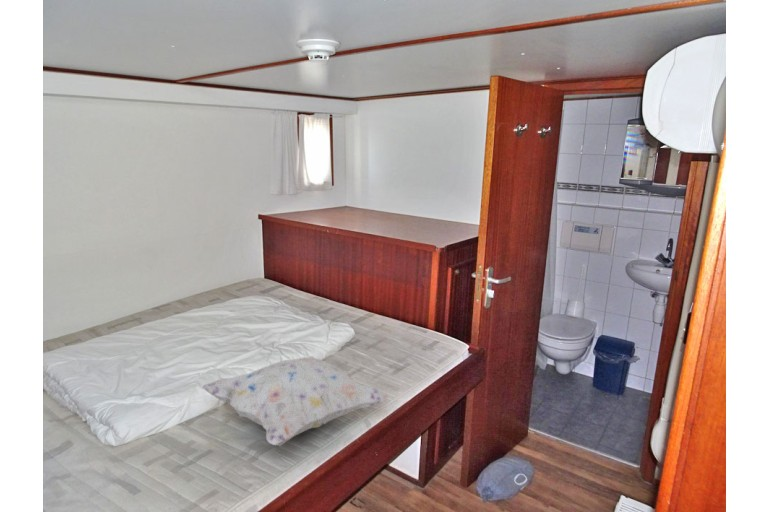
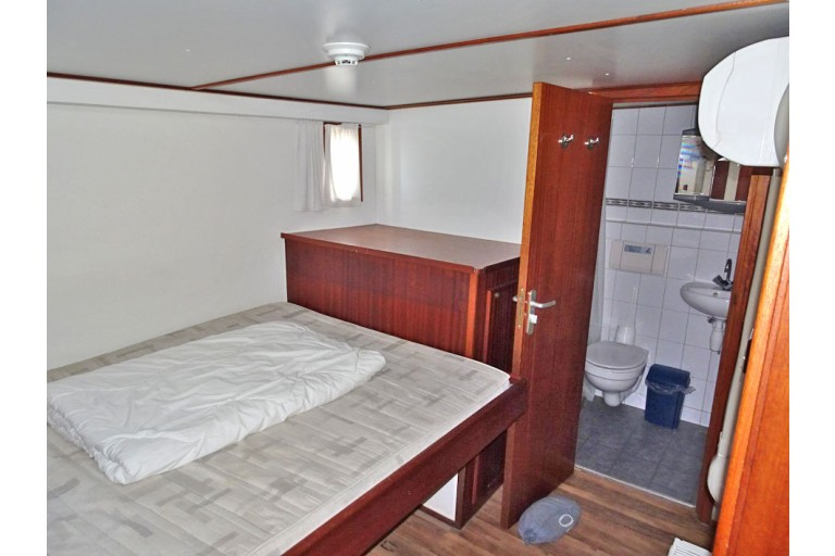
- decorative pillow (297, 392)
